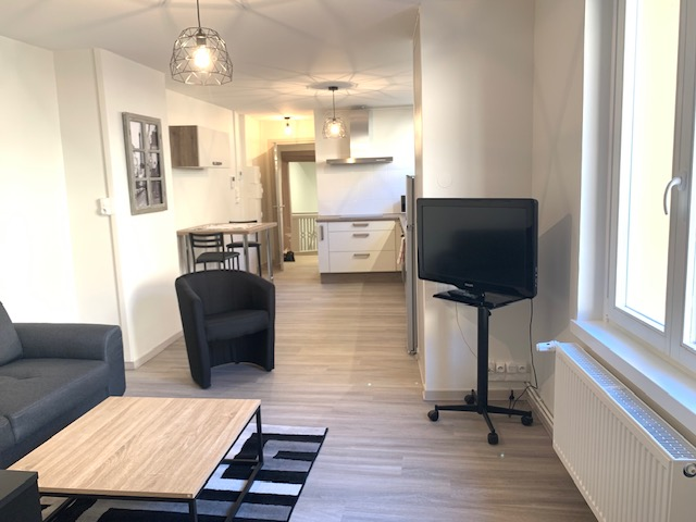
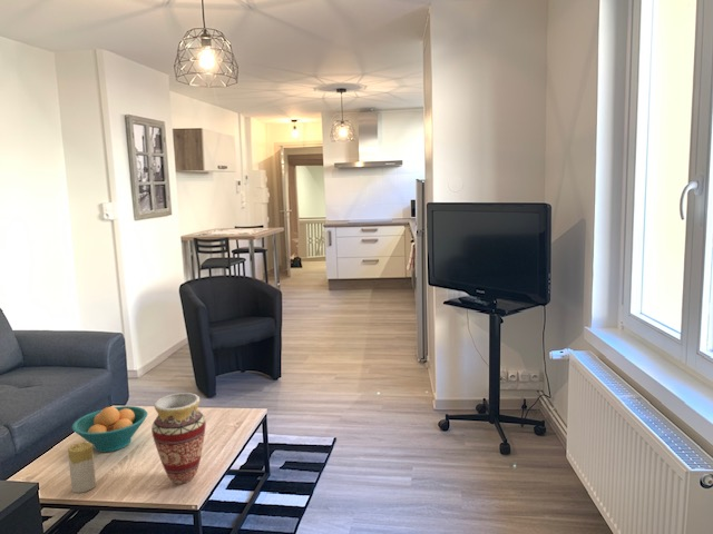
+ vase (179, 441)
+ candle (81, 466)
+ fruit bowl (110, 426)
